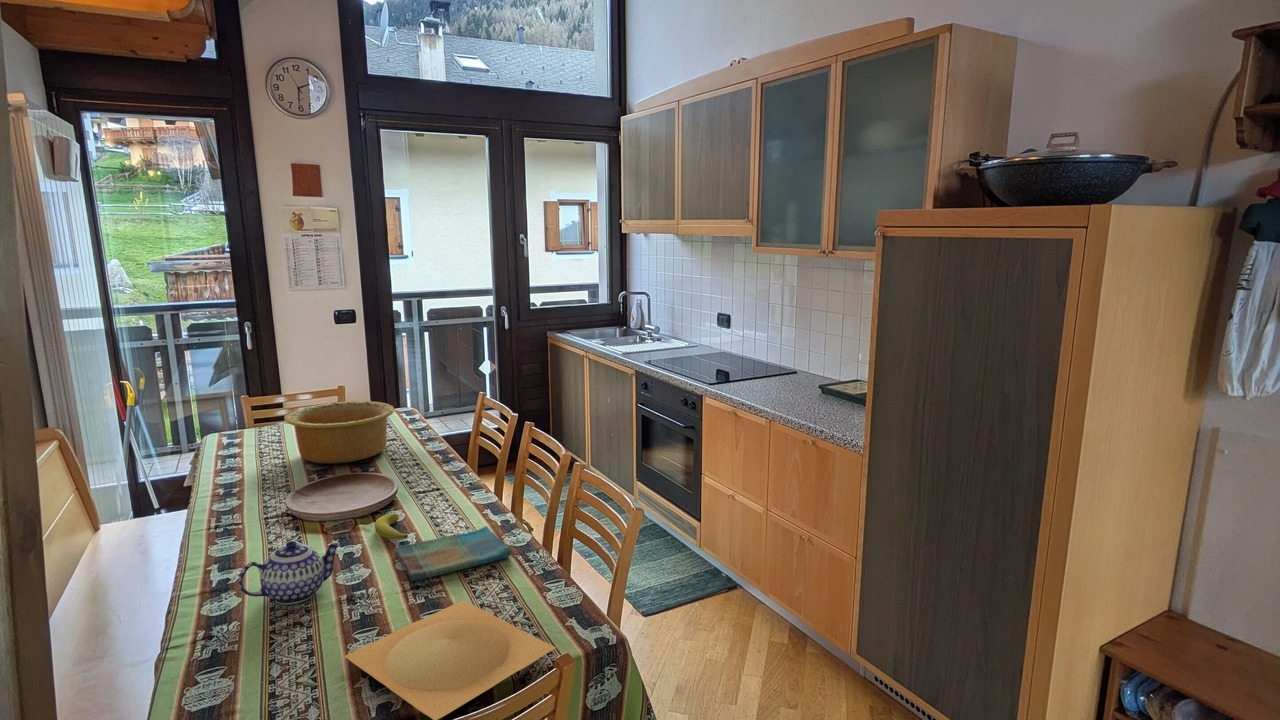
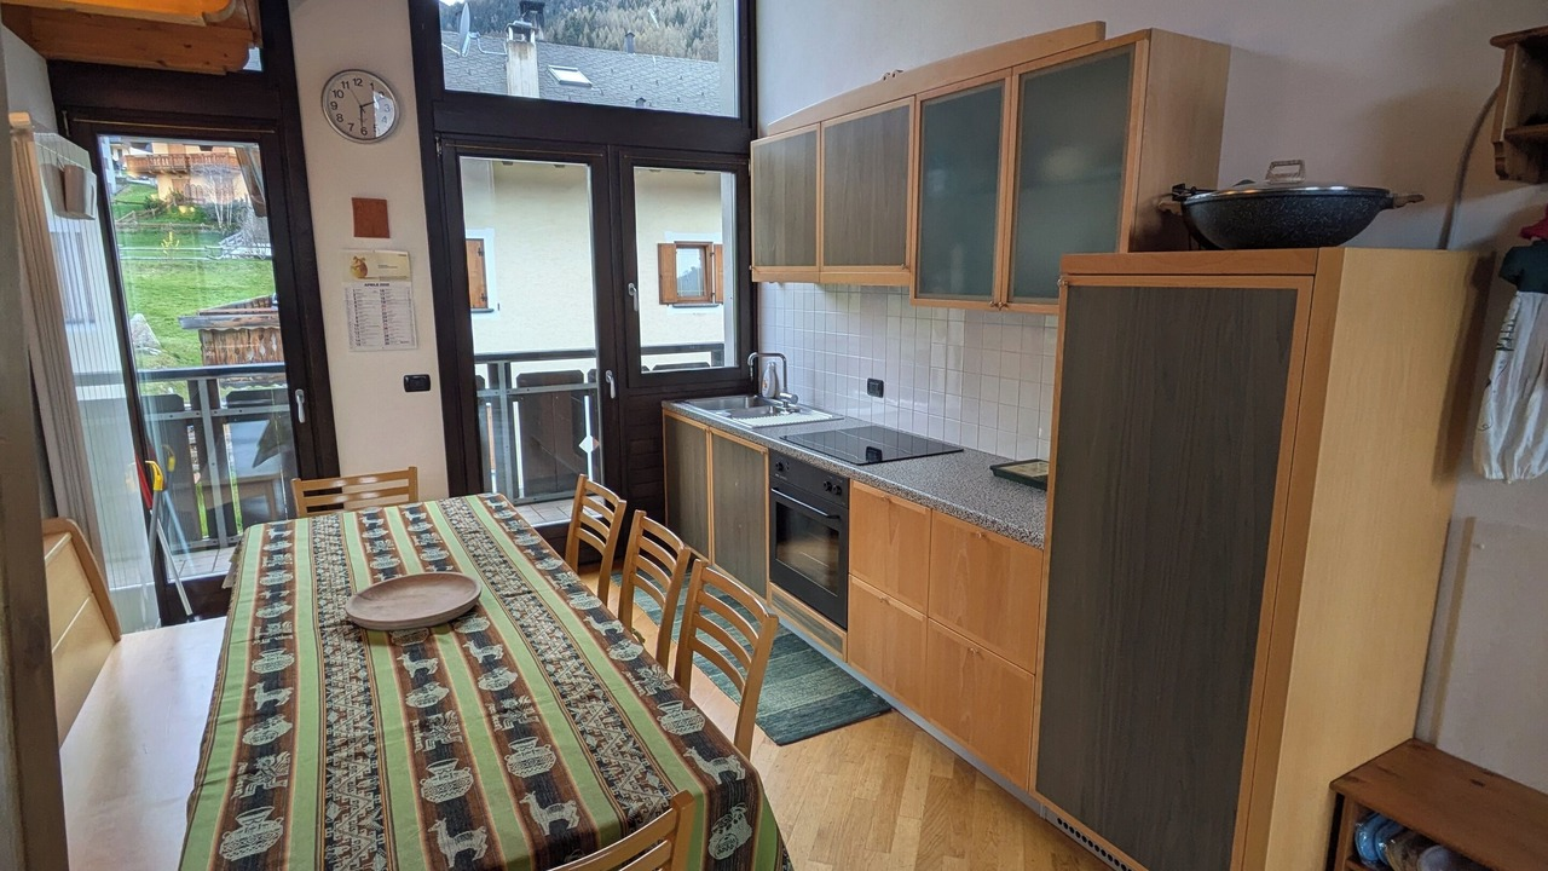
- bowl (342, 433)
- plate (450, 648)
- teapot (291, 569)
- dish towel (453, 551)
- banana (389, 526)
